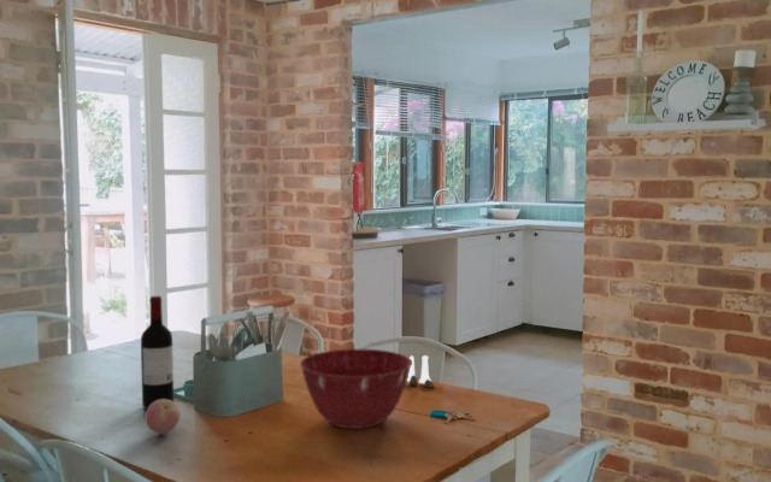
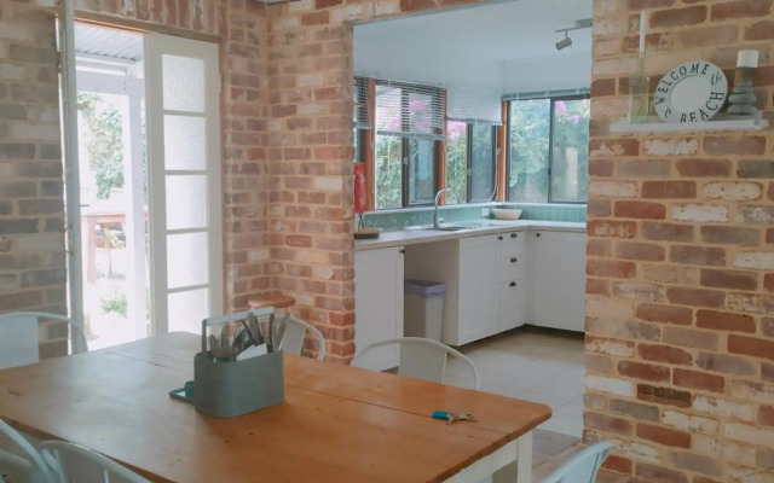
- mixing bowl (355, 390)
- apple (163, 416)
- salt and pepper shaker set (413, 369)
- wine bottle (157, 351)
